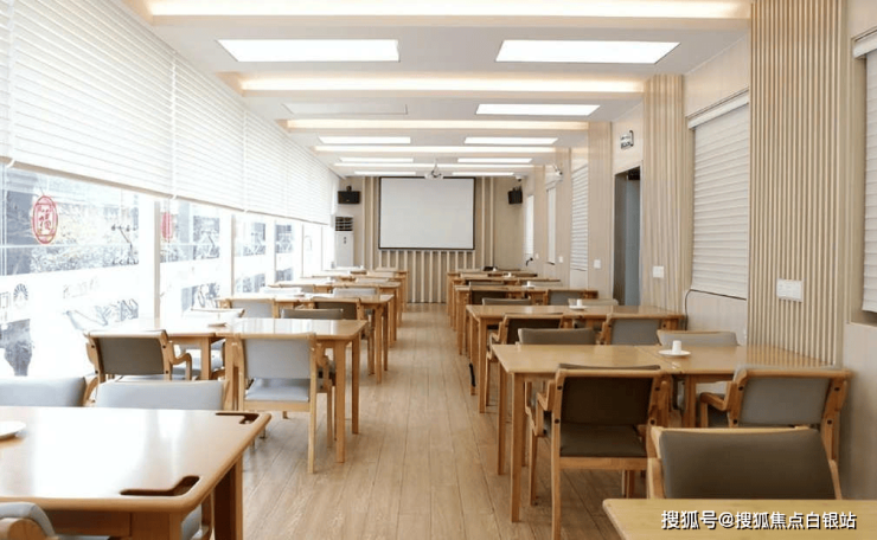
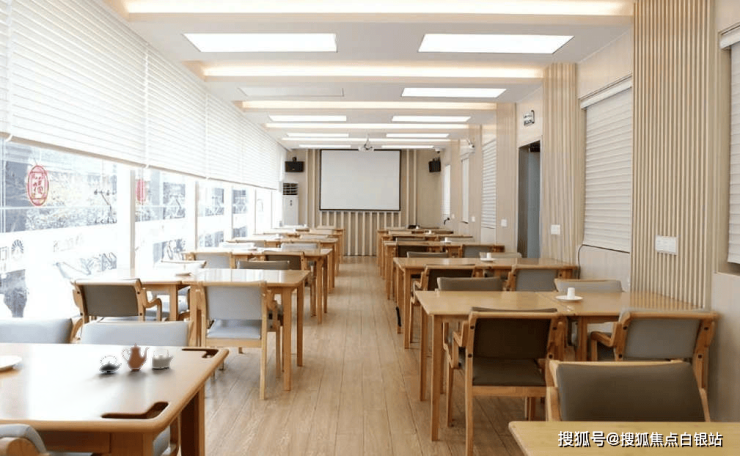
+ teapot (137, 356)
